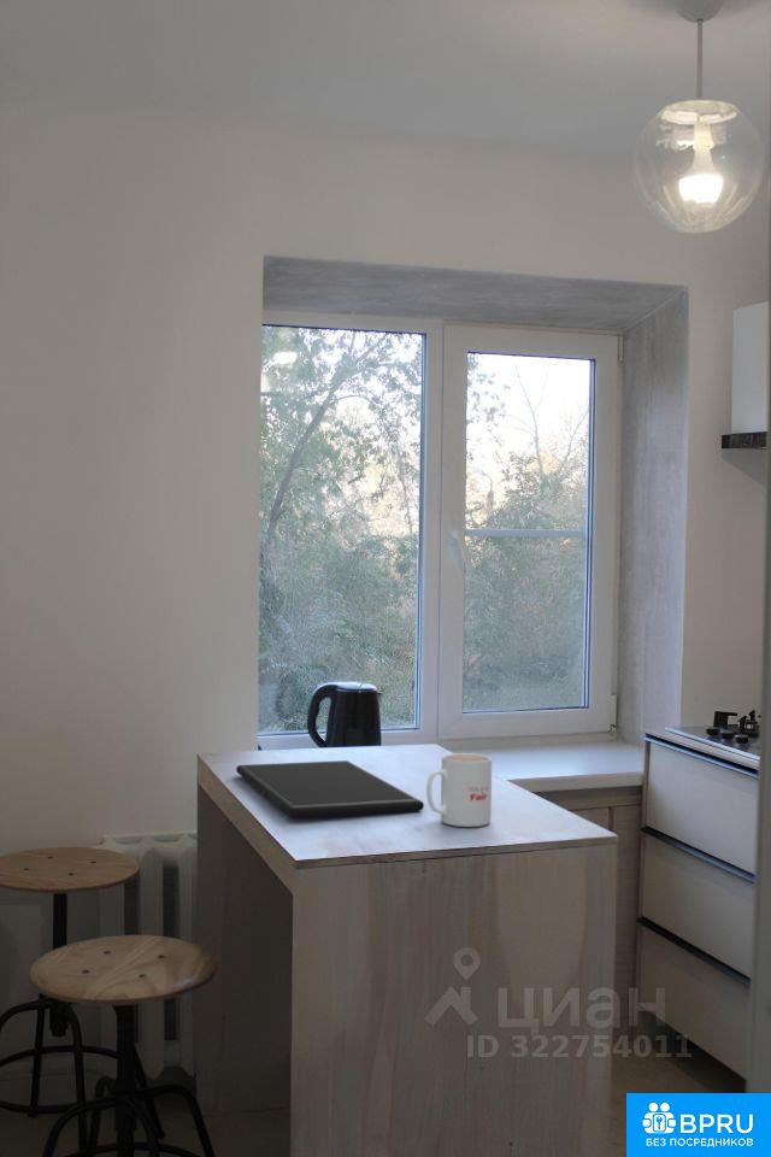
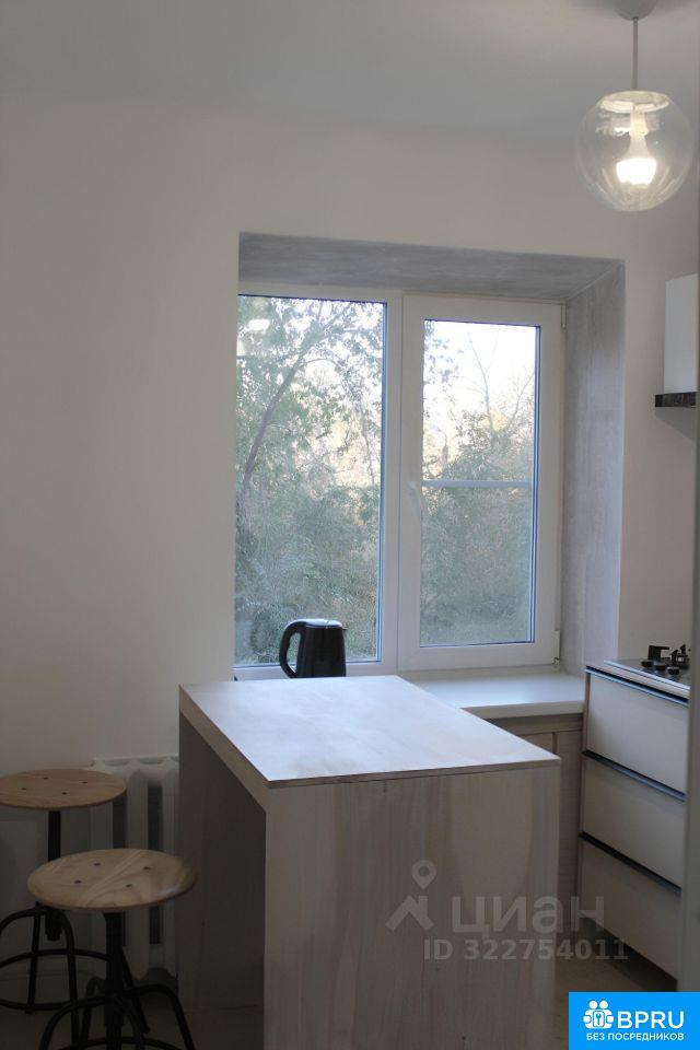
- cutting board (322, 786)
- mug (458, 789)
